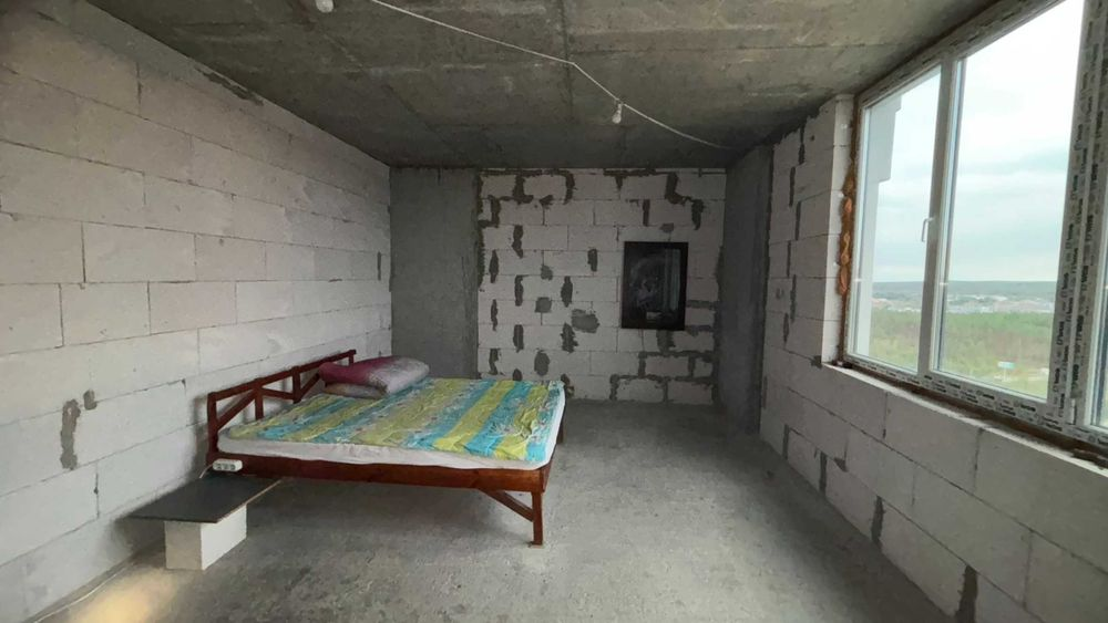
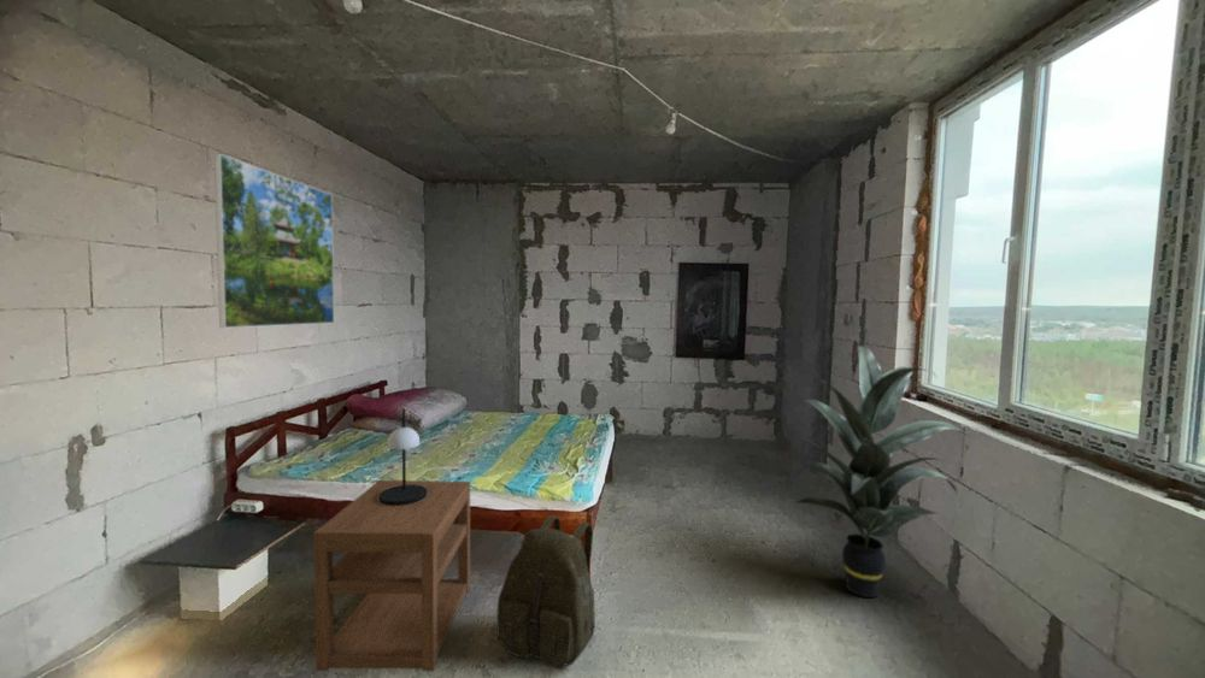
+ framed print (283, 252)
+ nightstand (402, 564)
+ table lamp (402, 452)
+ indoor plant (870, 467)
+ backpack (553, 584)
